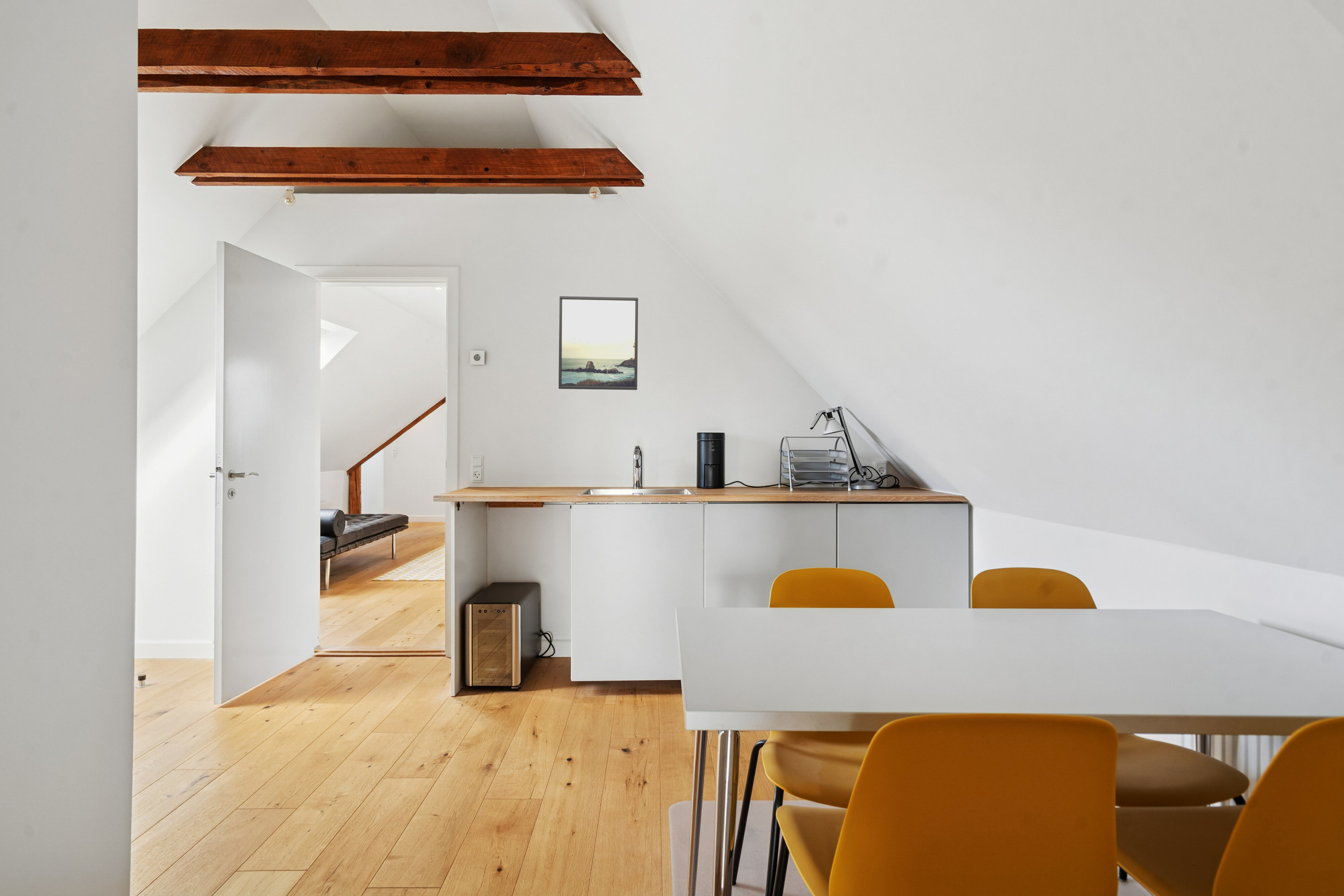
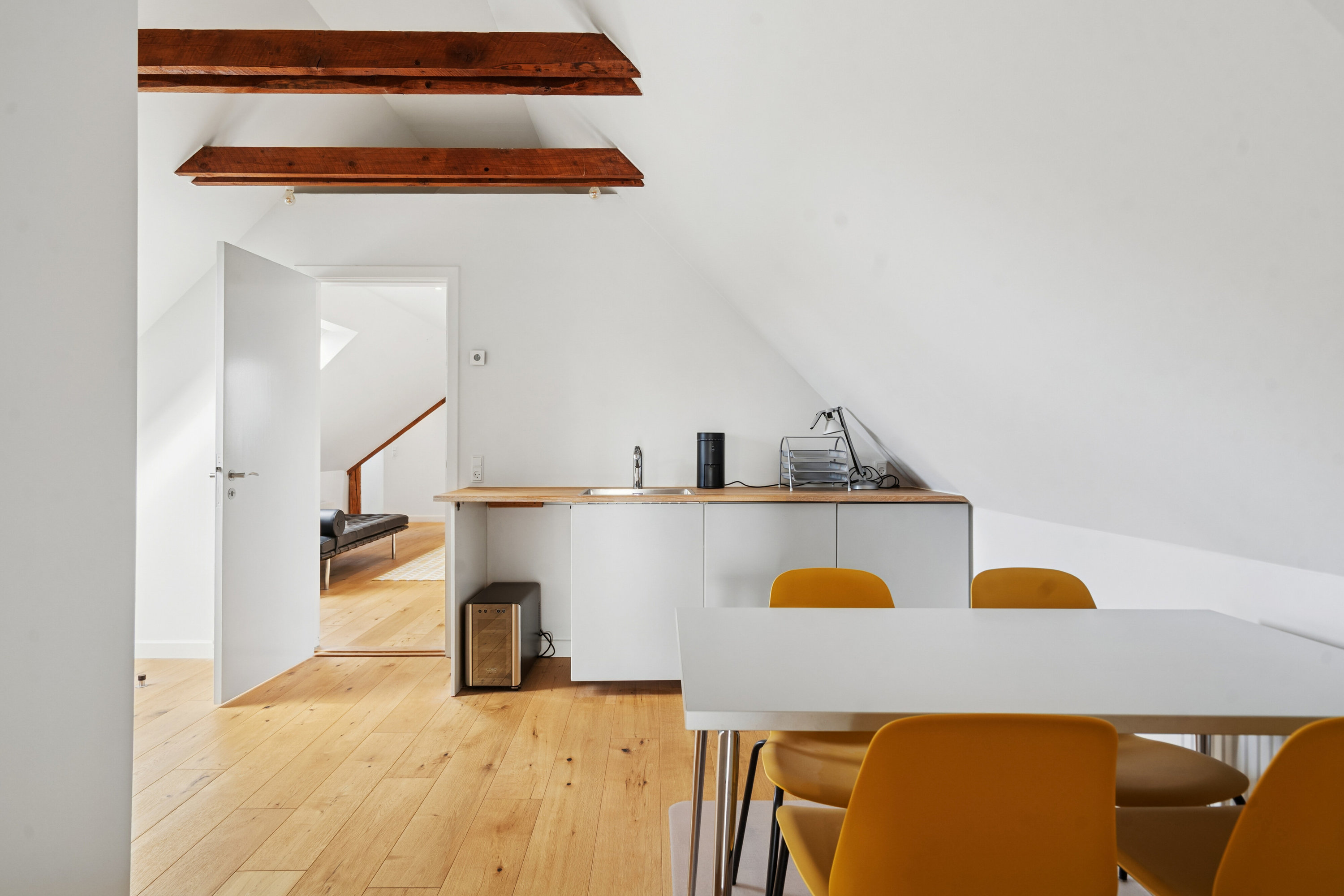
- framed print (598, 343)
